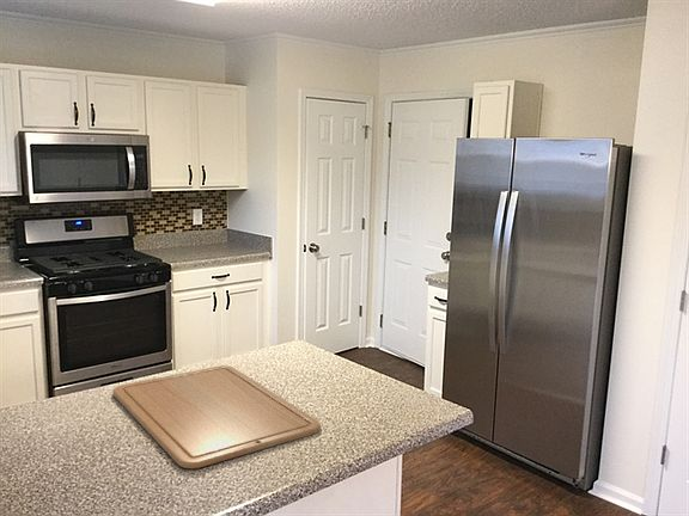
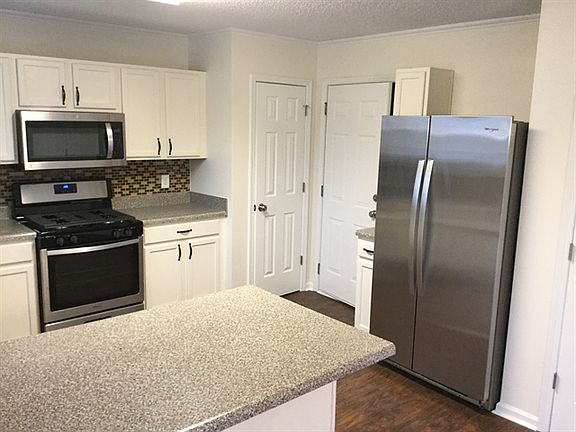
- chopping board (211, 407)
